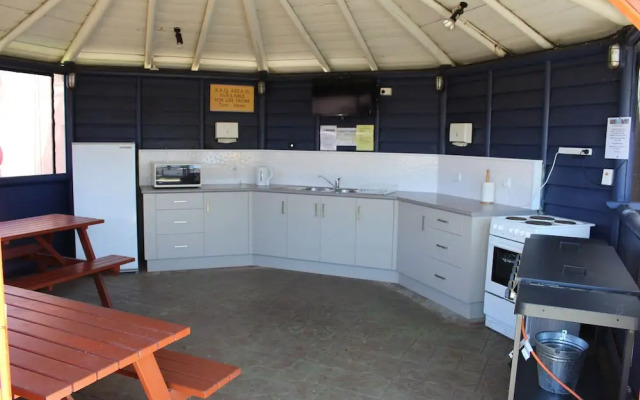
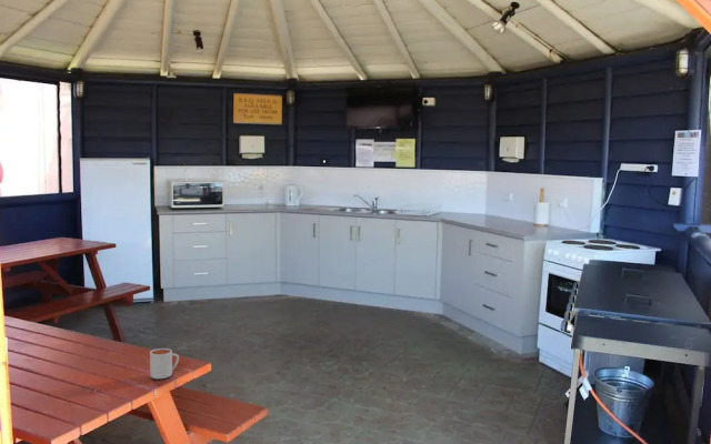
+ mug (164, 362)
